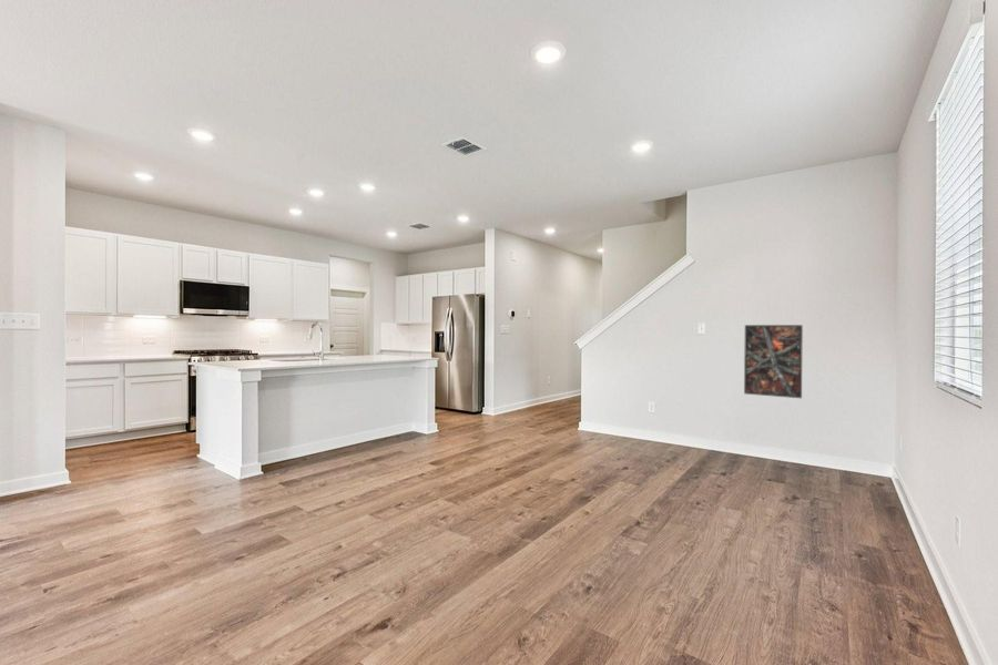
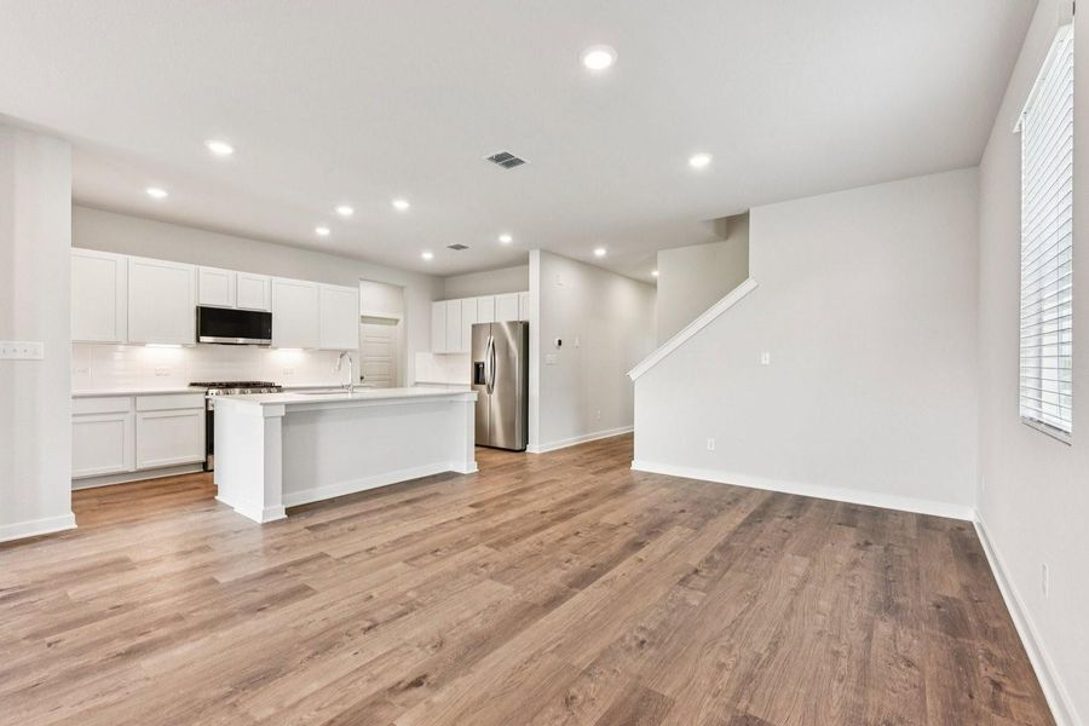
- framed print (772, 360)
